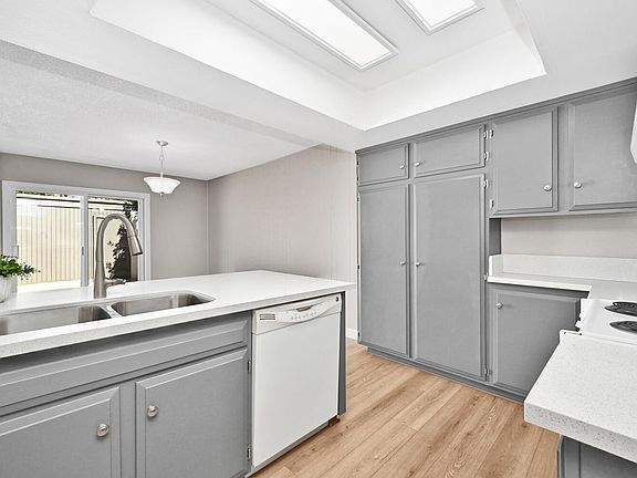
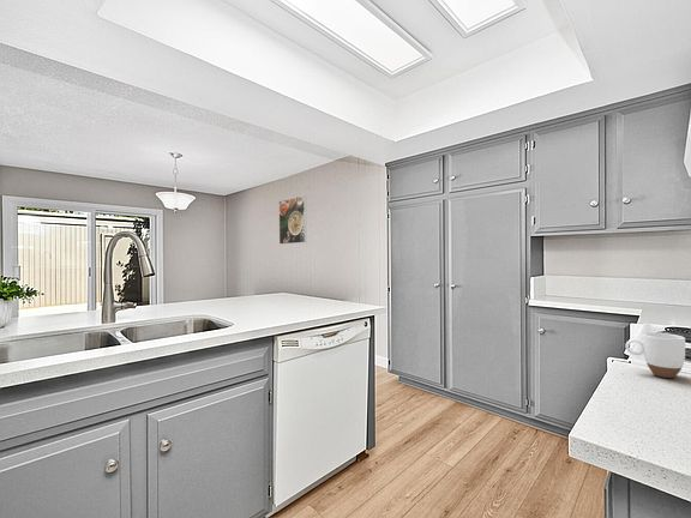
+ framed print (292, 221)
+ mug (654, 354)
